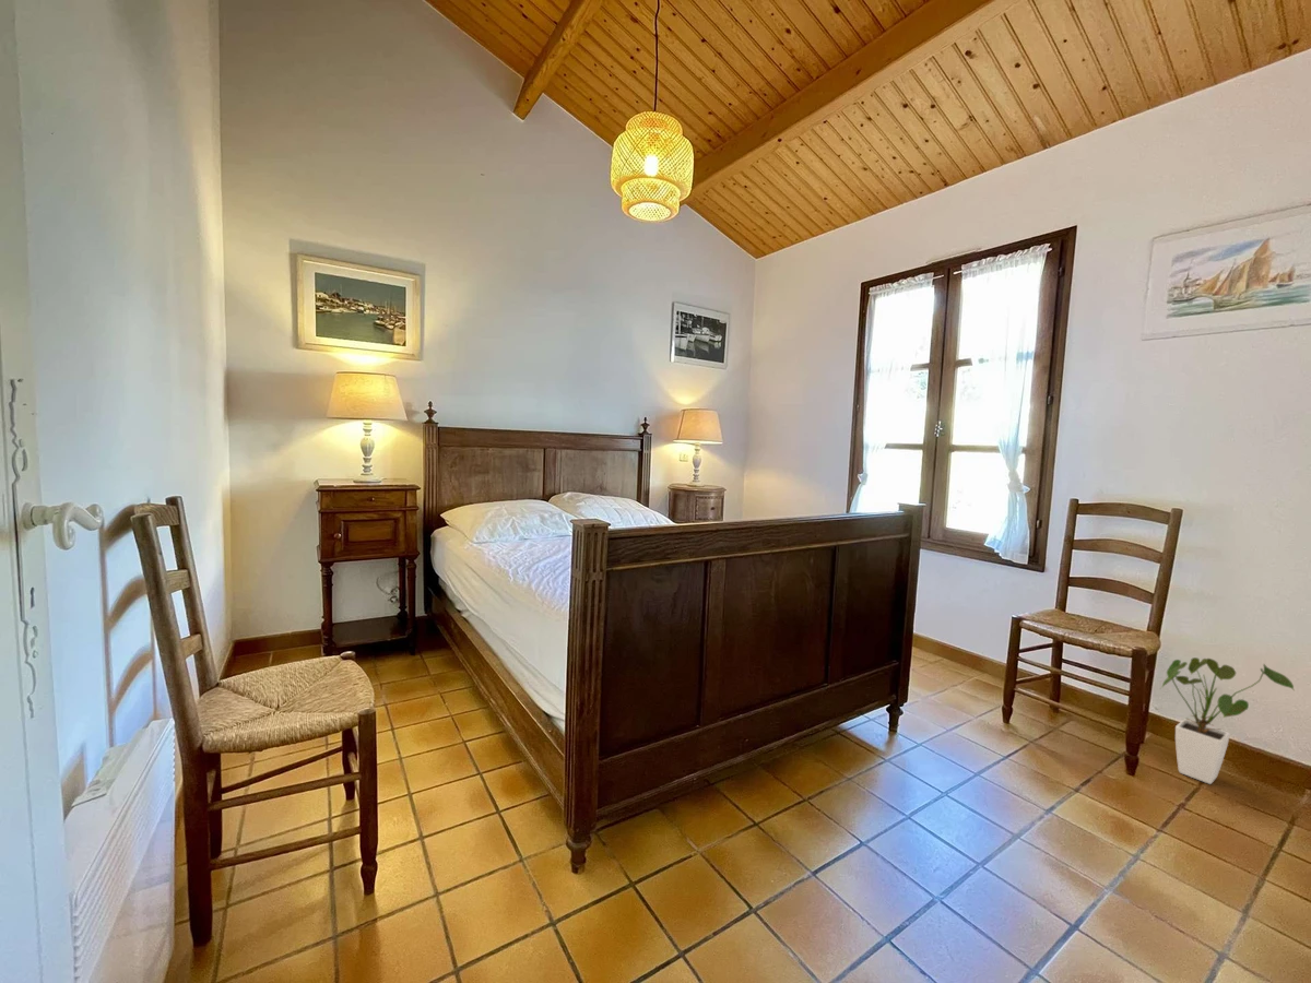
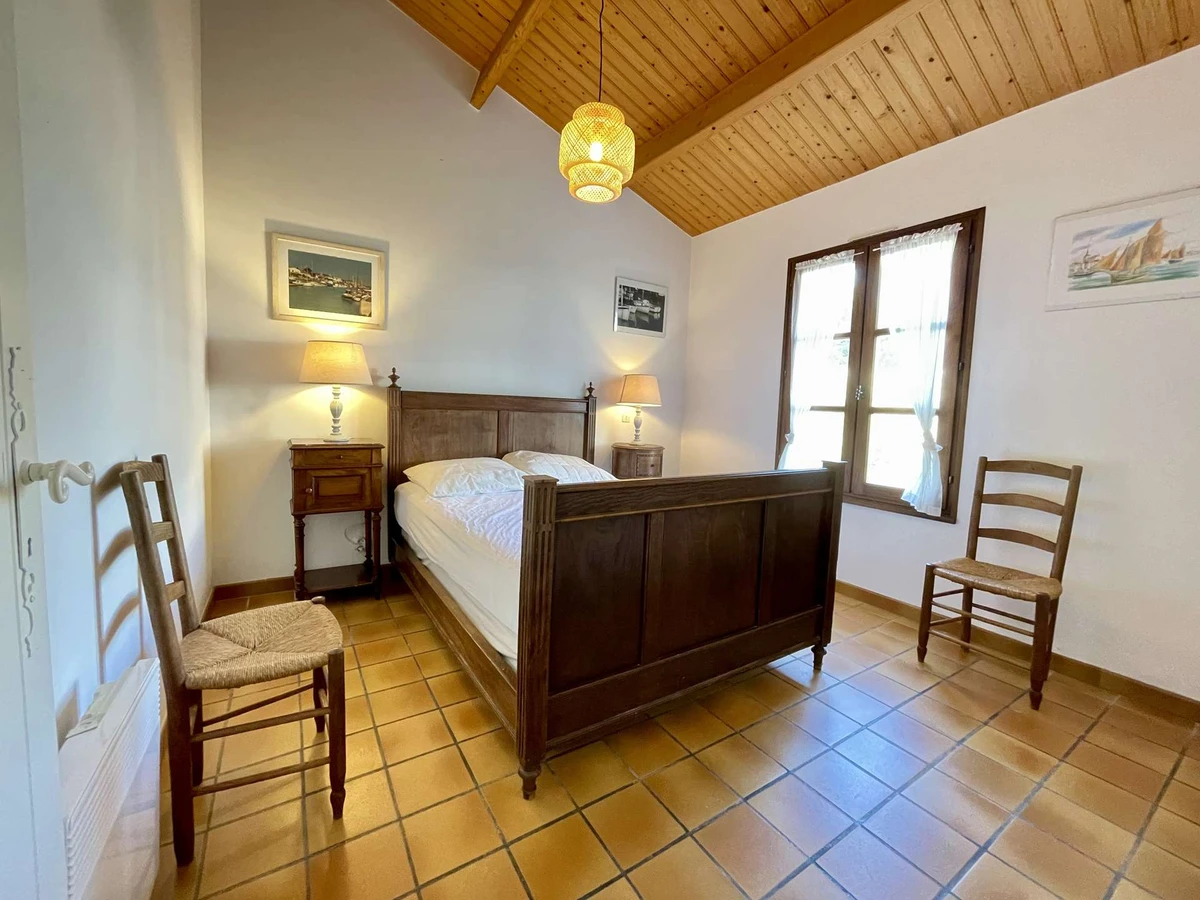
- house plant (1214, 718)
